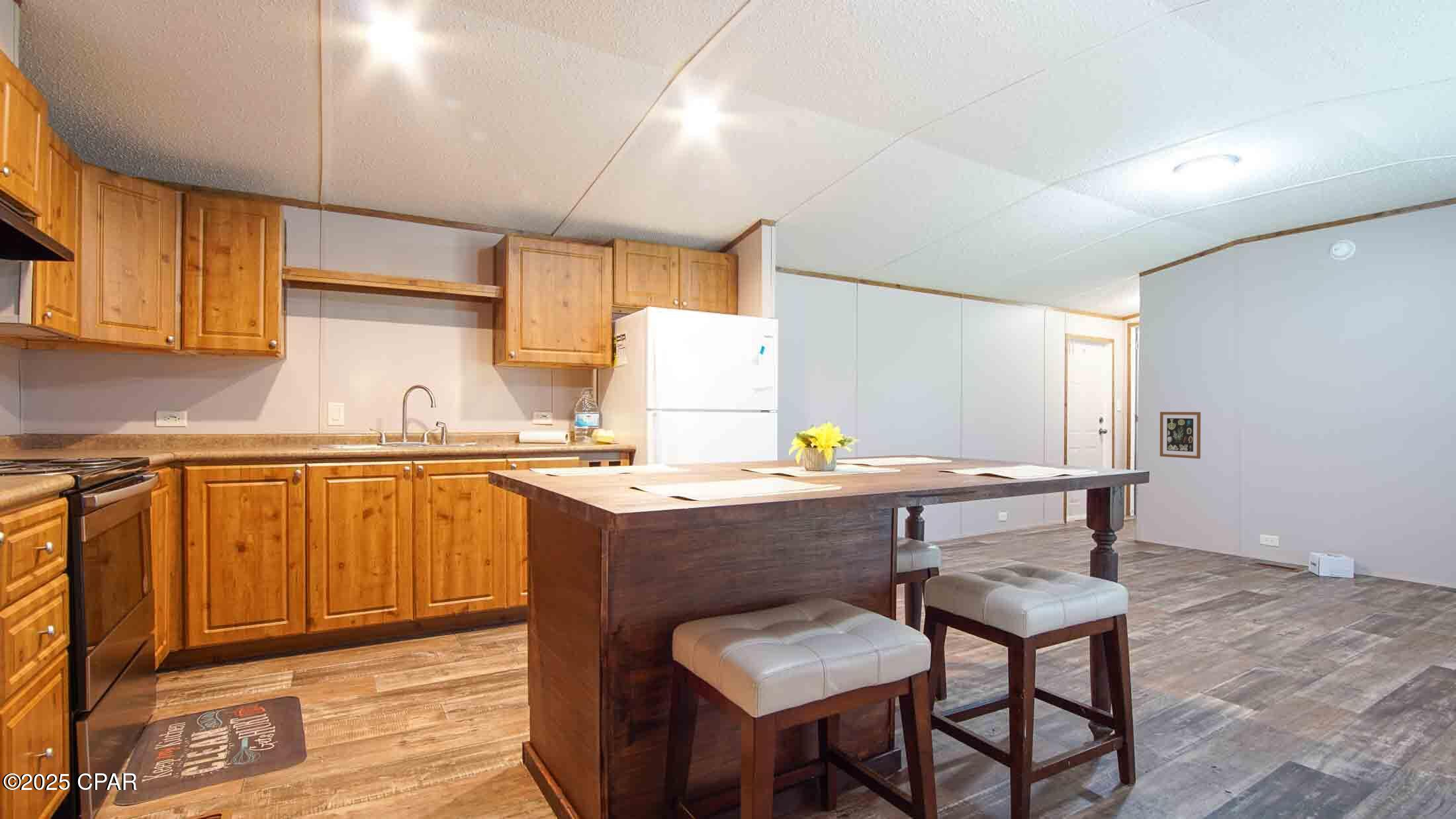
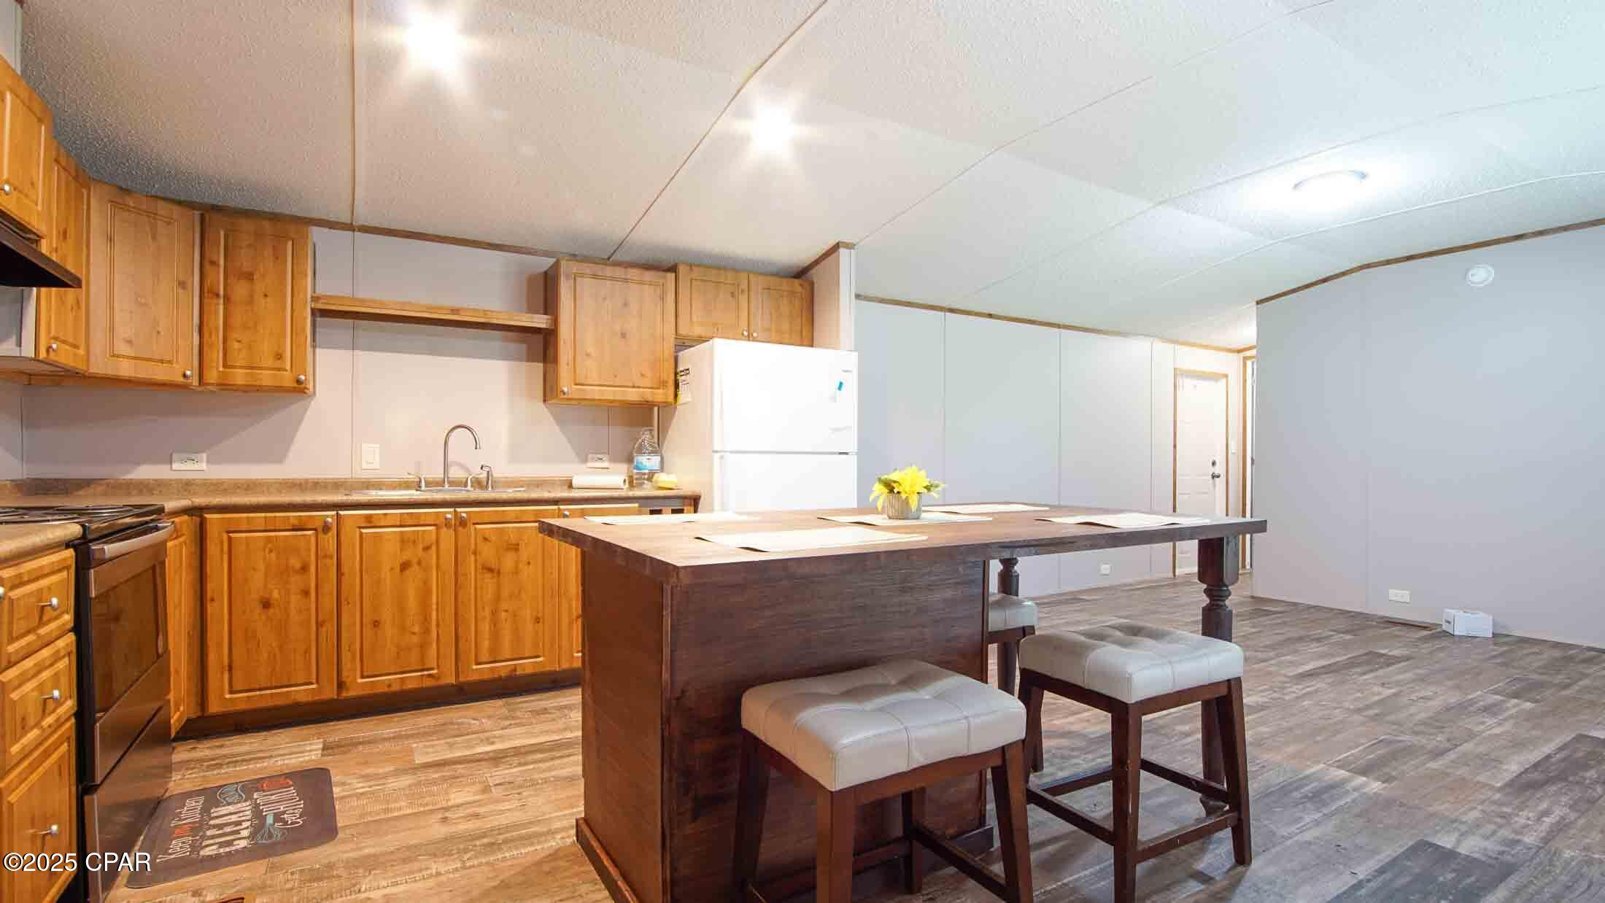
- wall art (1179, 435)
